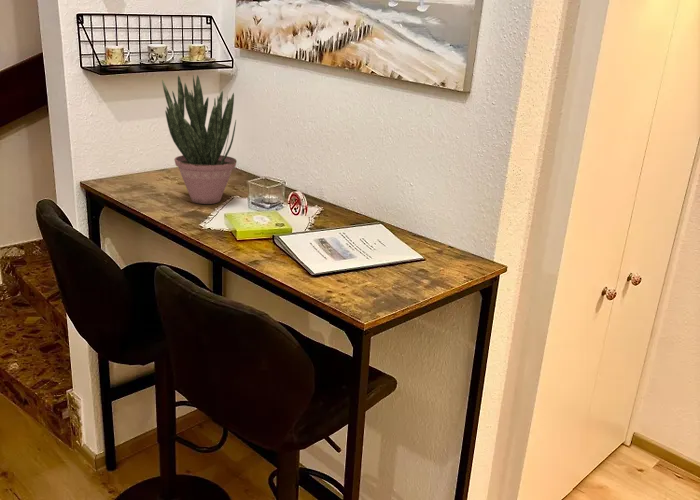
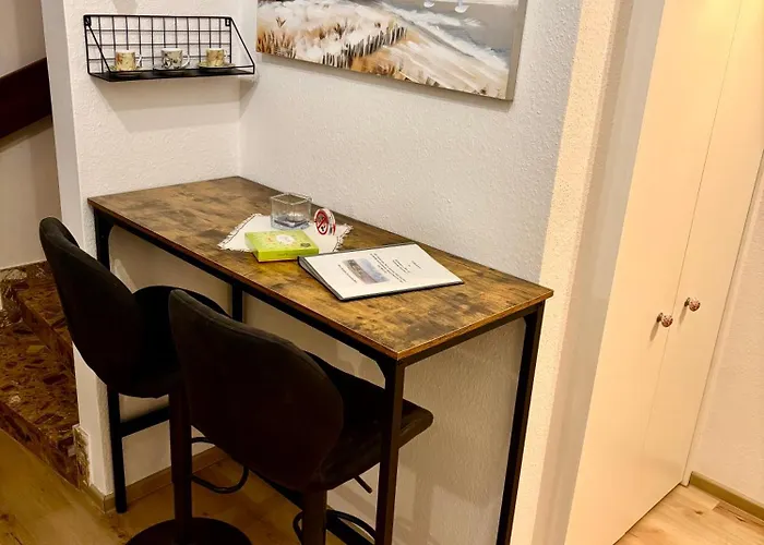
- potted plant (200, 139)
